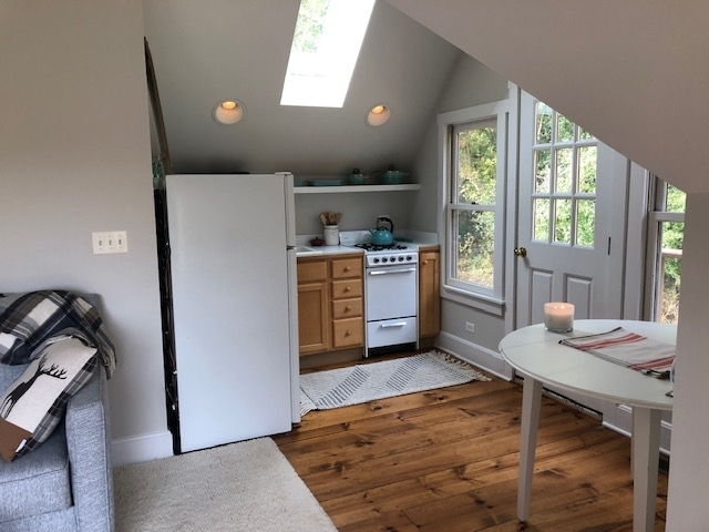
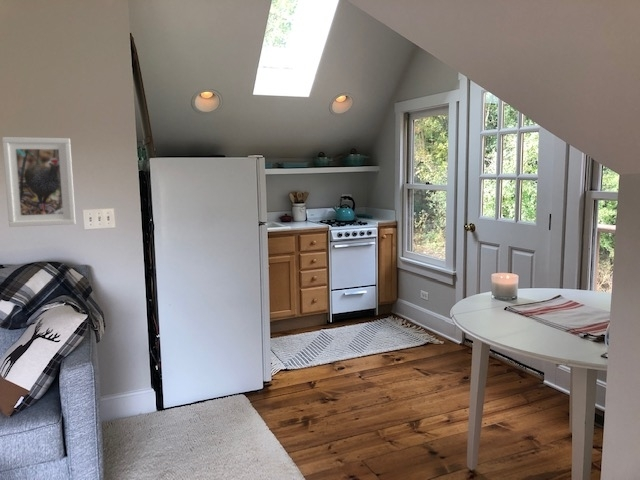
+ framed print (40, 182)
